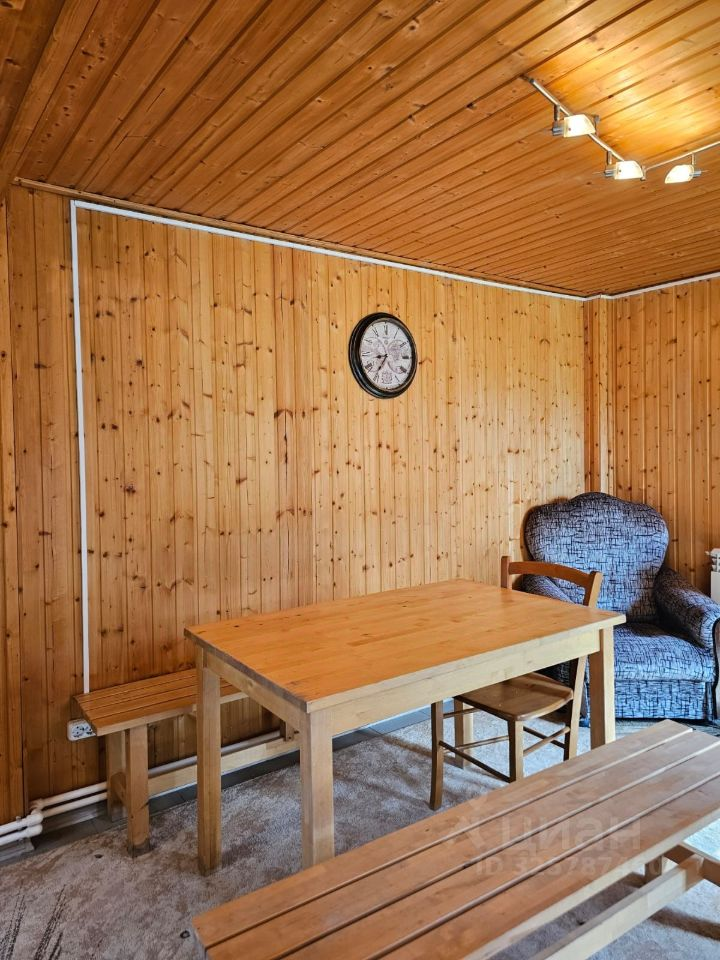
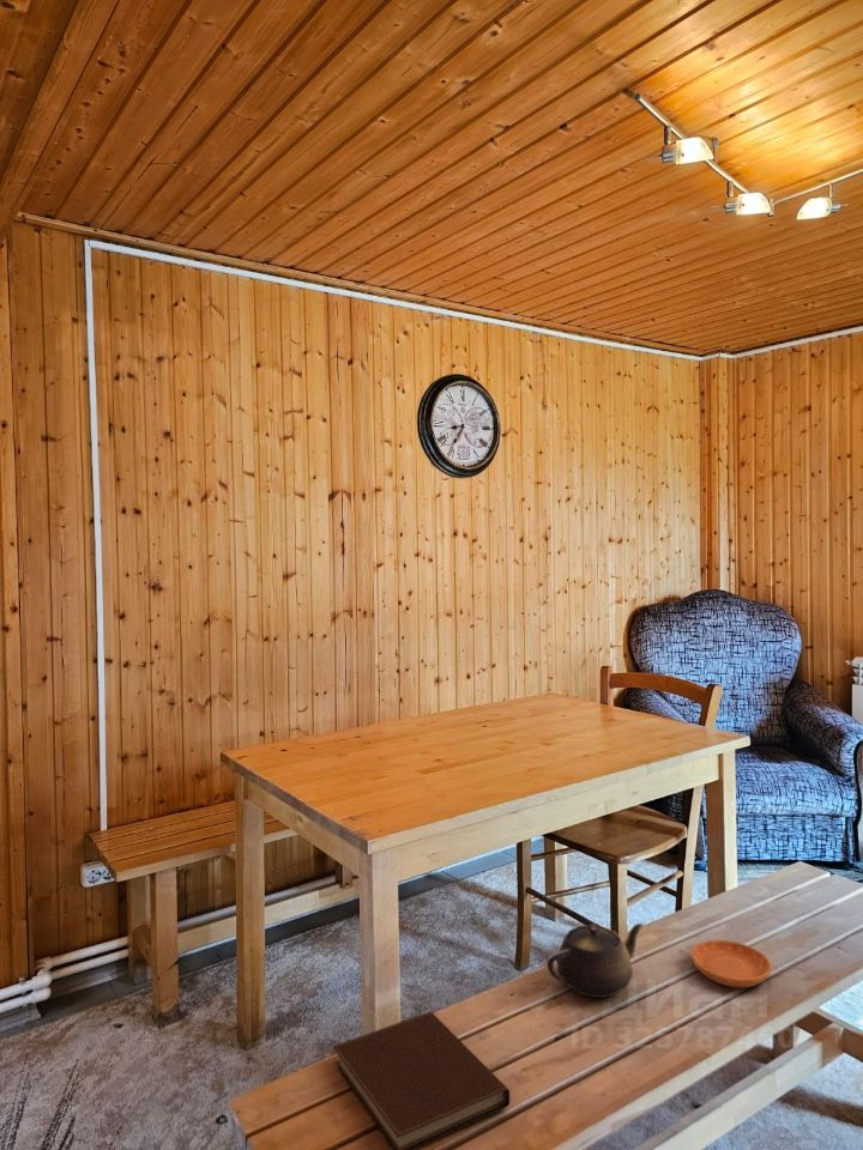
+ teapot (597, 954)
+ saucer (730, 964)
+ notebook (417, 1075)
